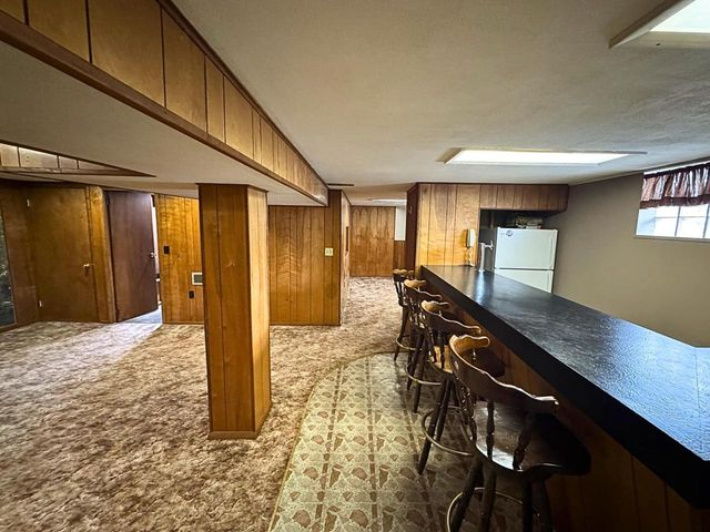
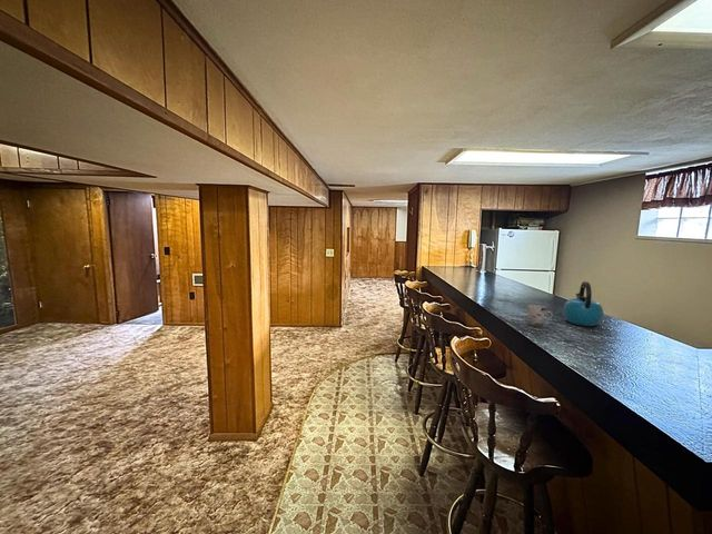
+ cup (540, 316)
+ kettle (583, 301)
